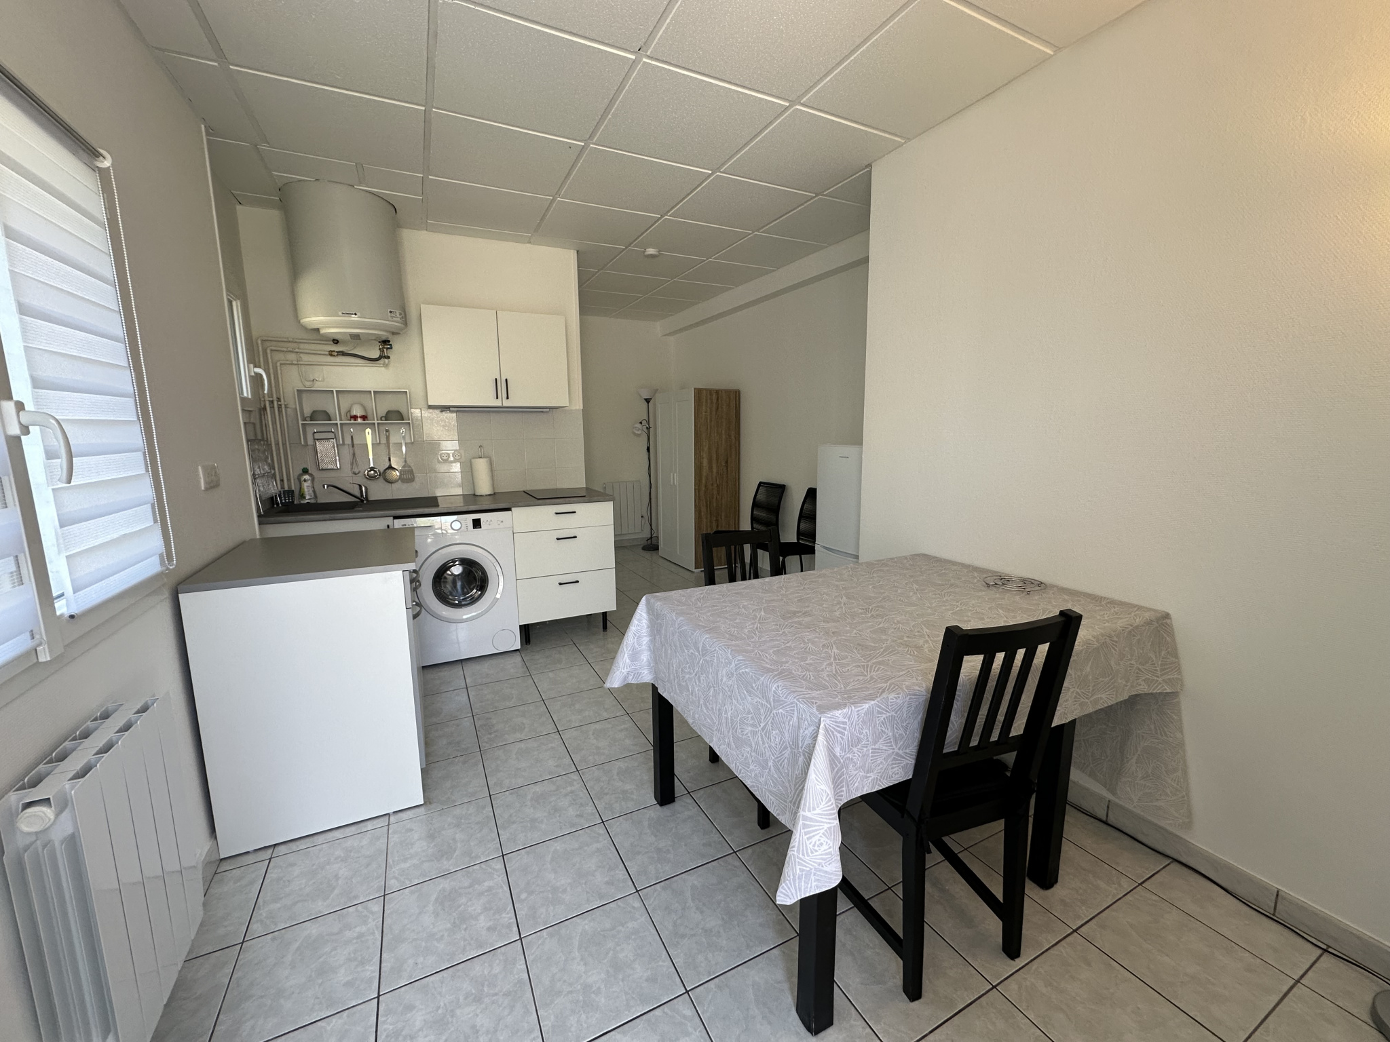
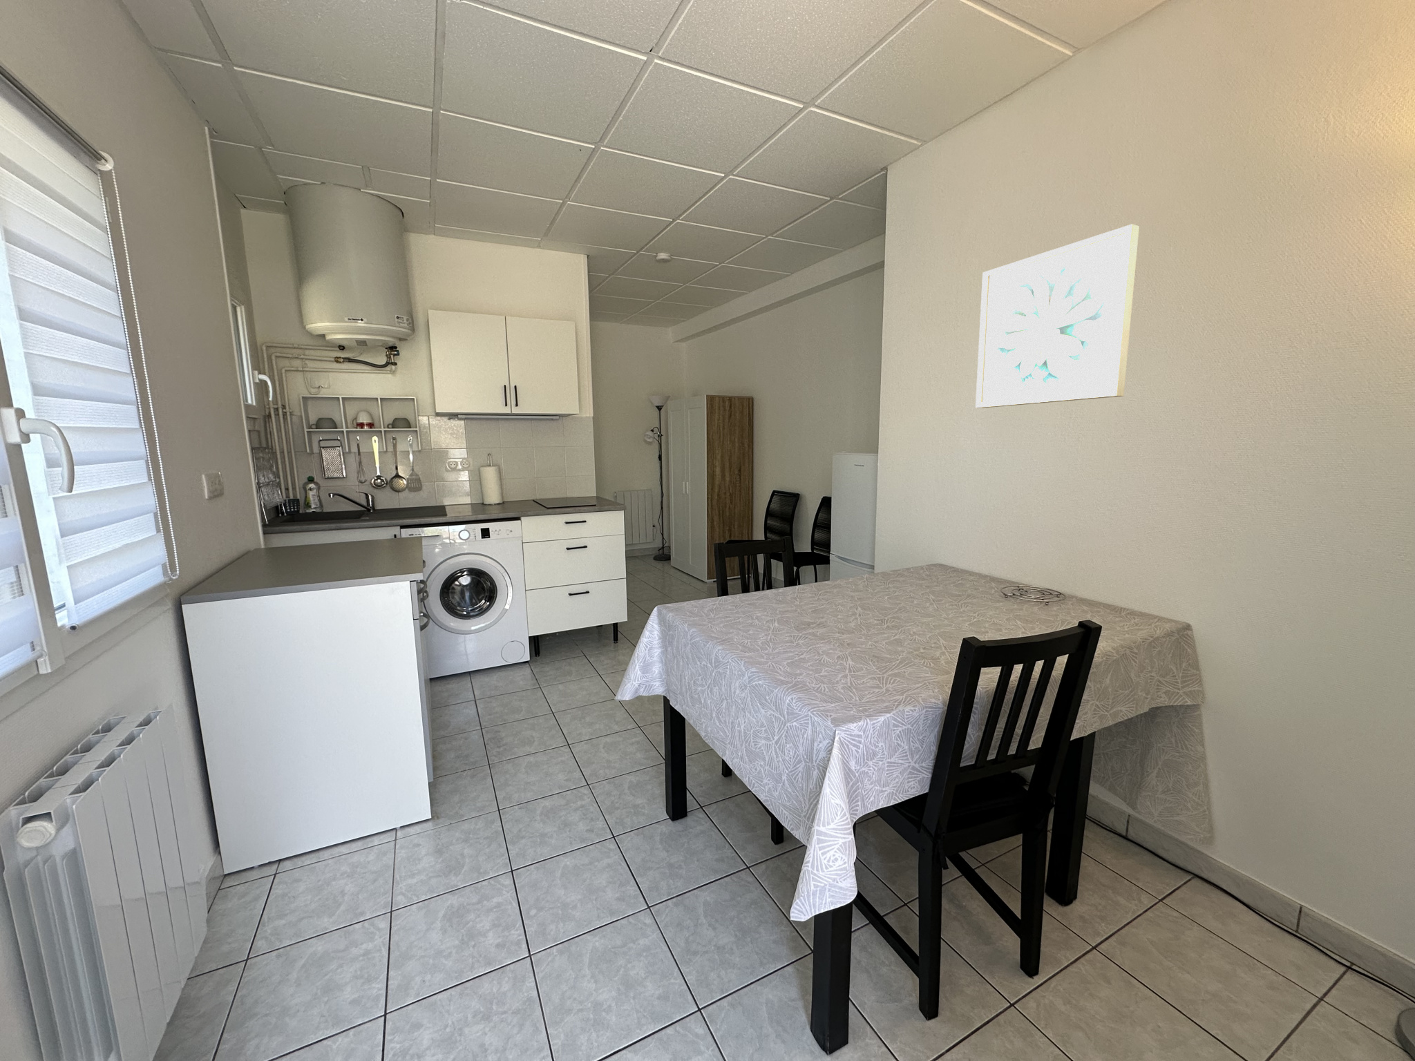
+ wall art (1046, 328)
